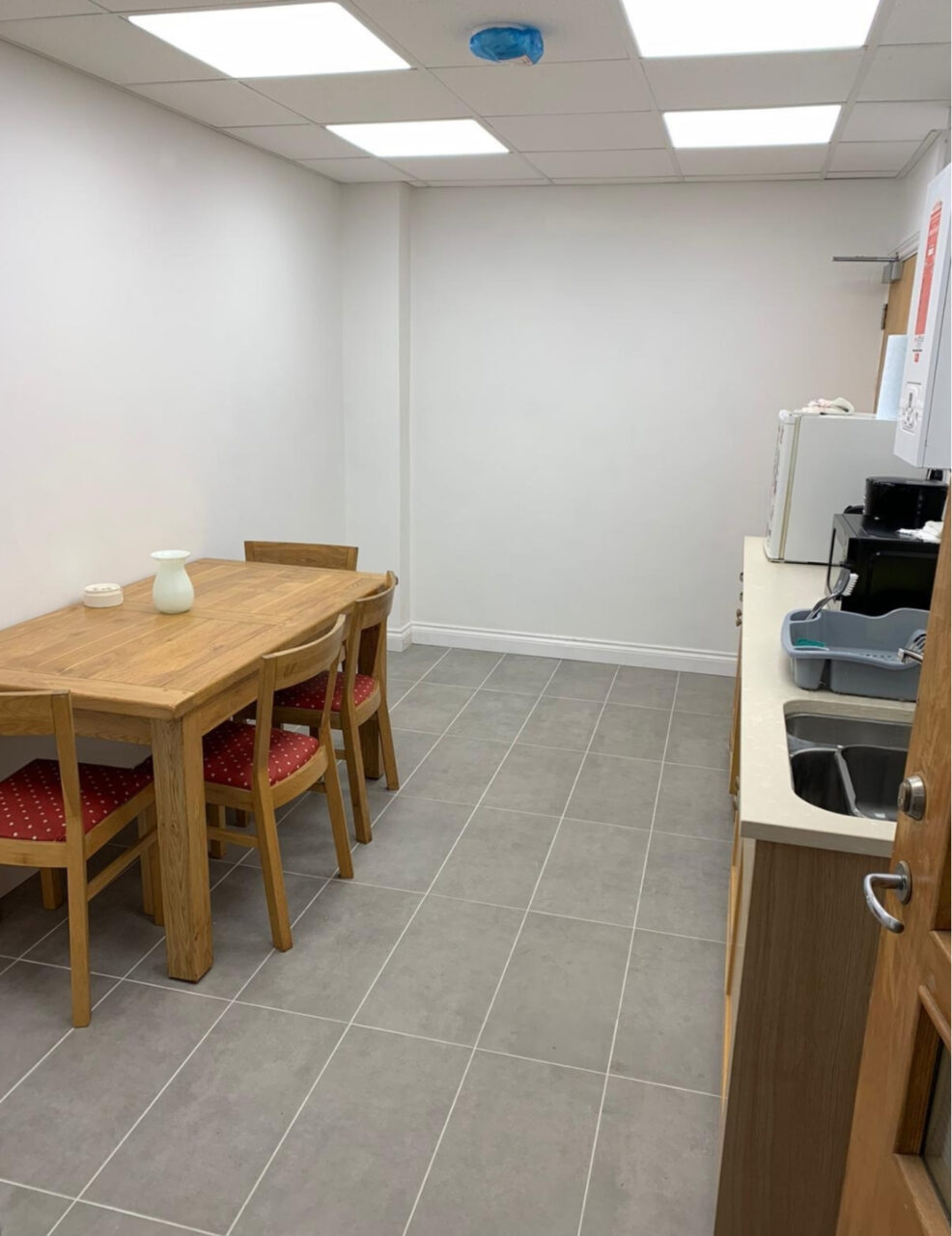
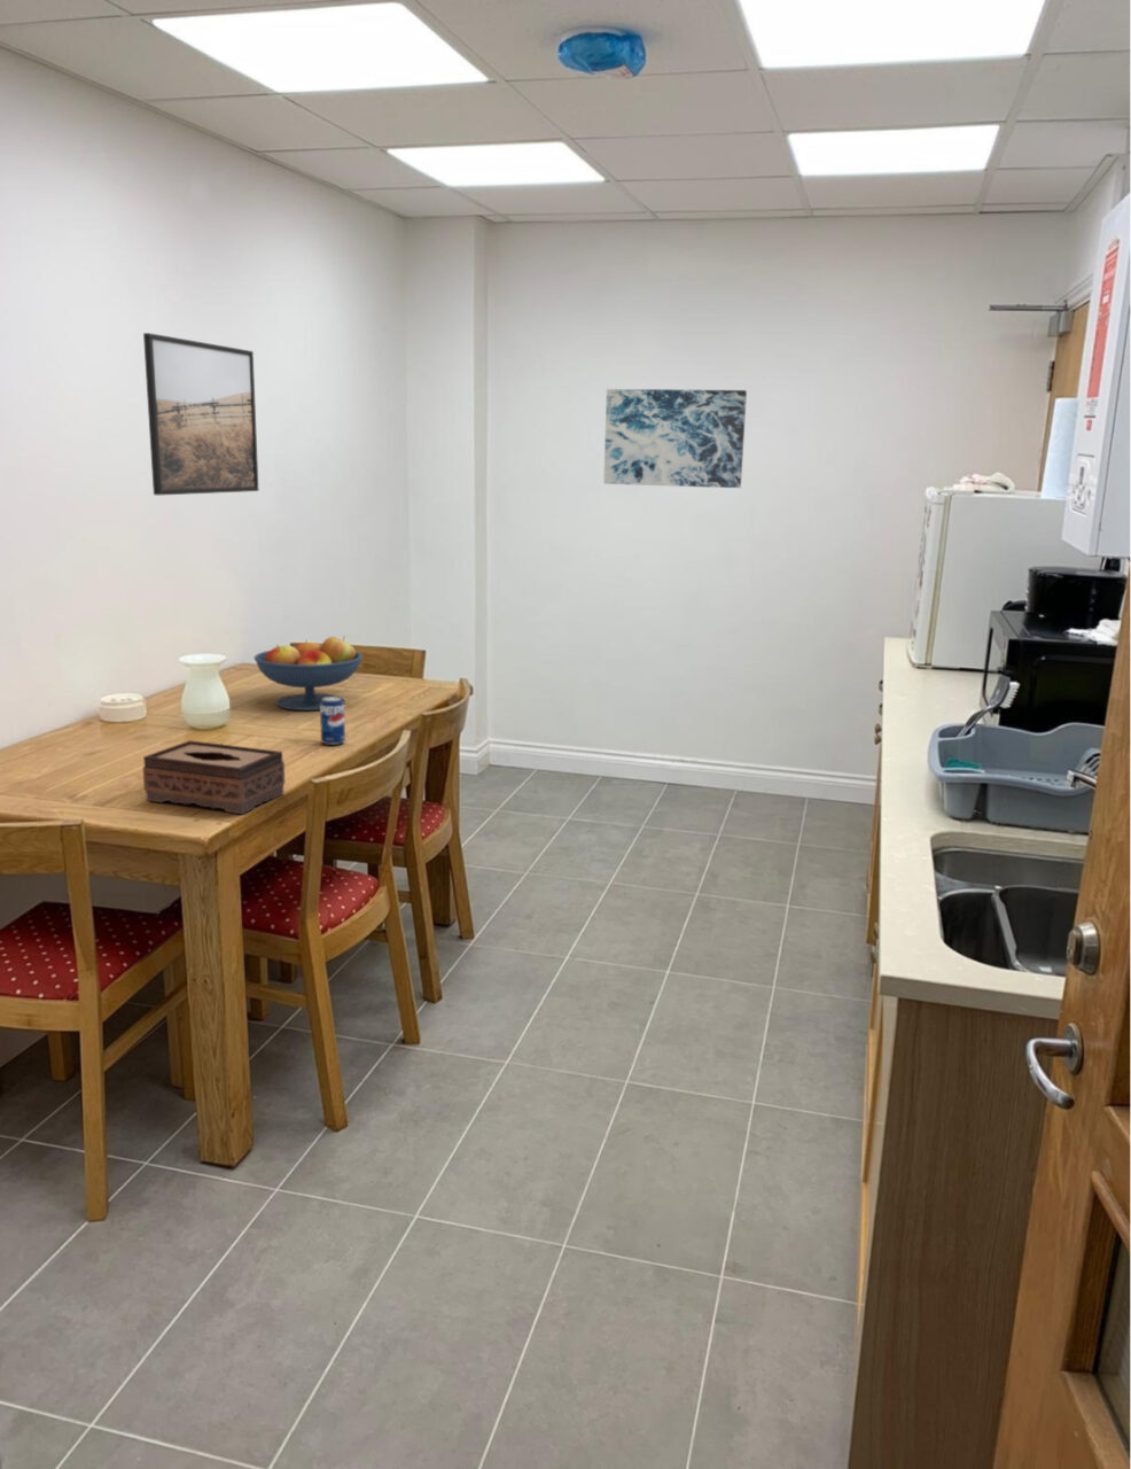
+ tissue box (215, 776)
+ beverage can (331, 720)
+ wall art (674, 437)
+ fruit bowl (309, 670)
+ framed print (206, 418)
